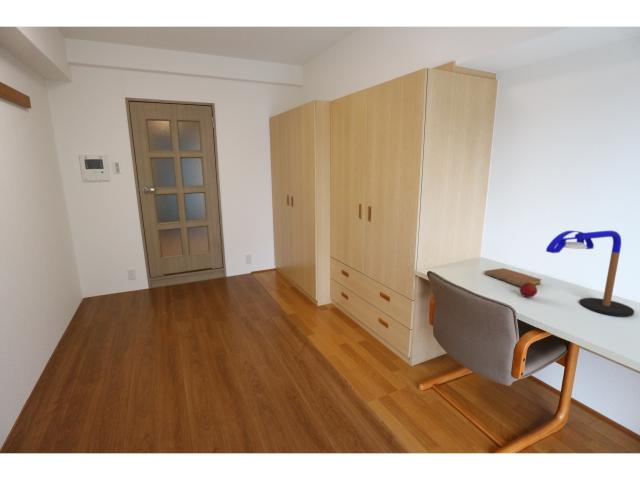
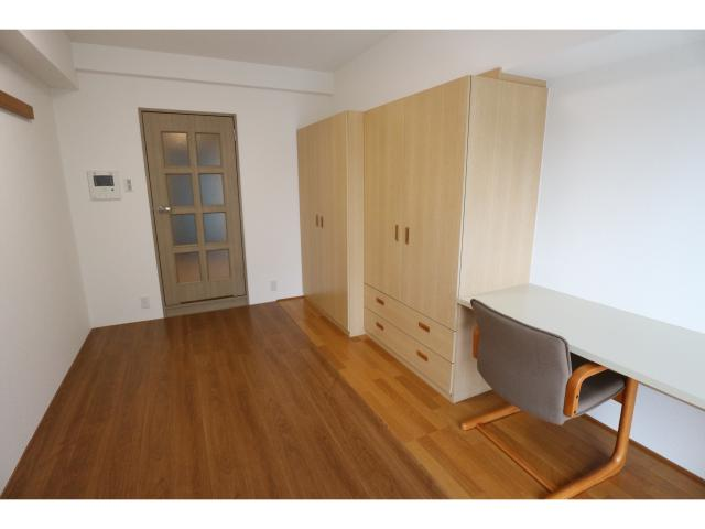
- notebook (511, 276)
- apple (528, 289)
- desk lamp (607, 275)
